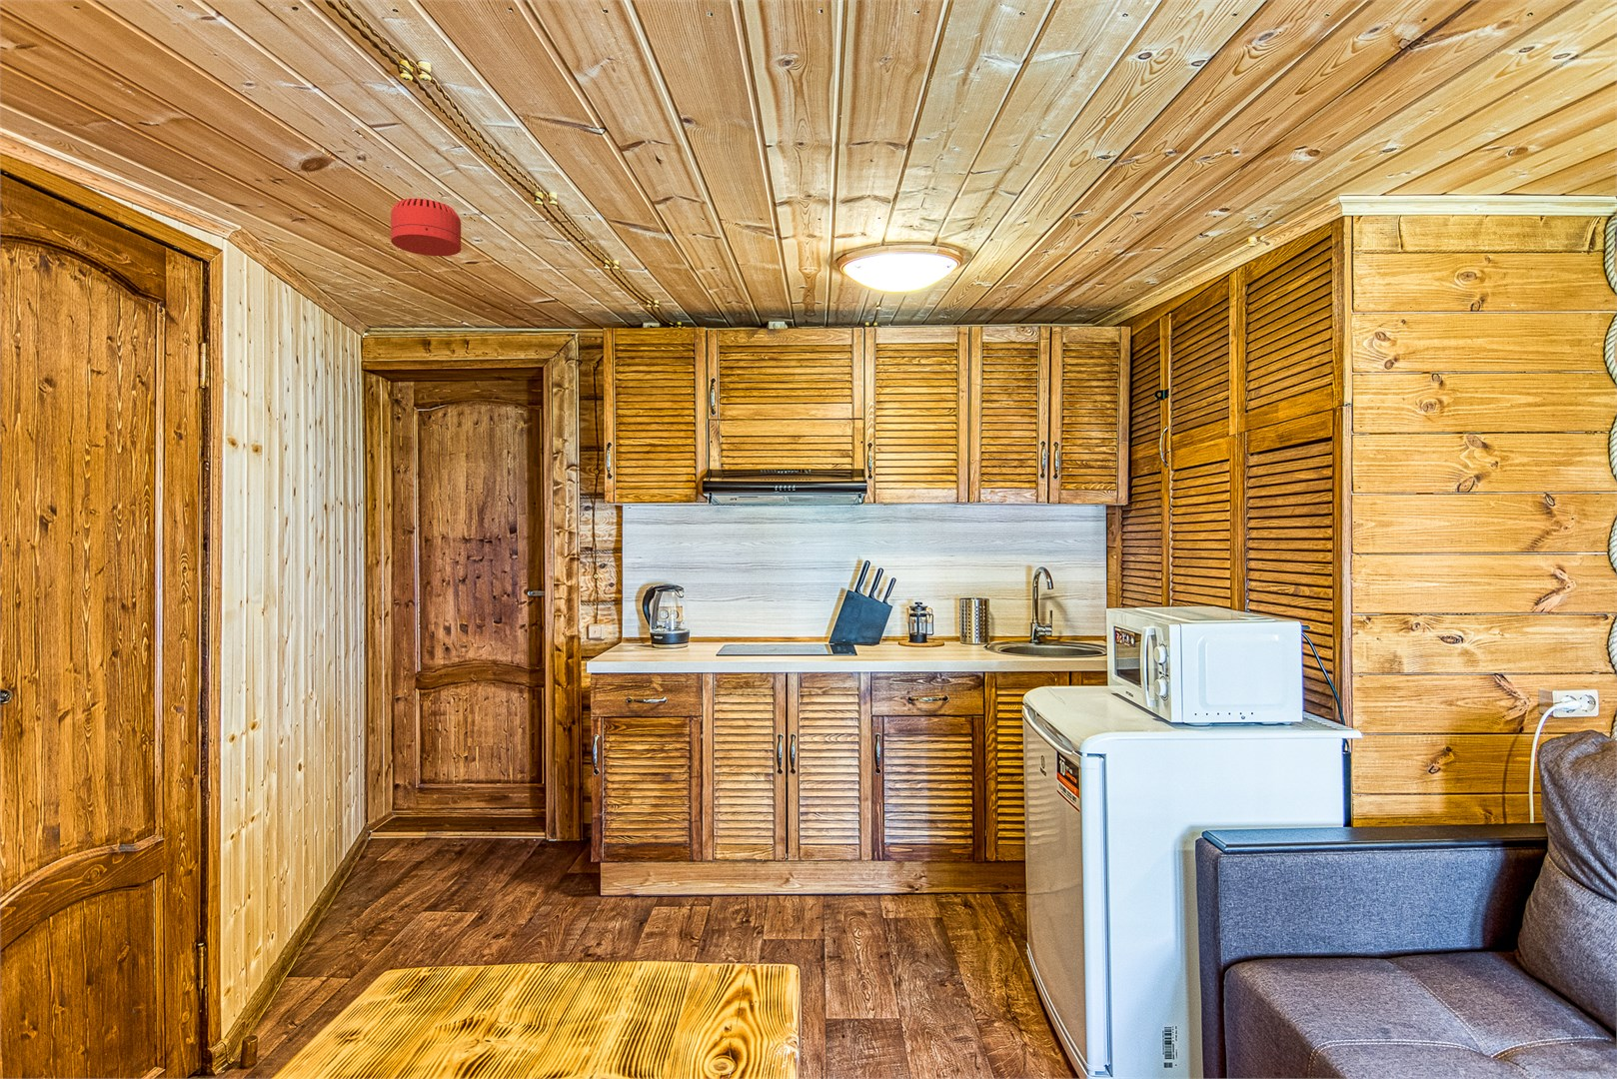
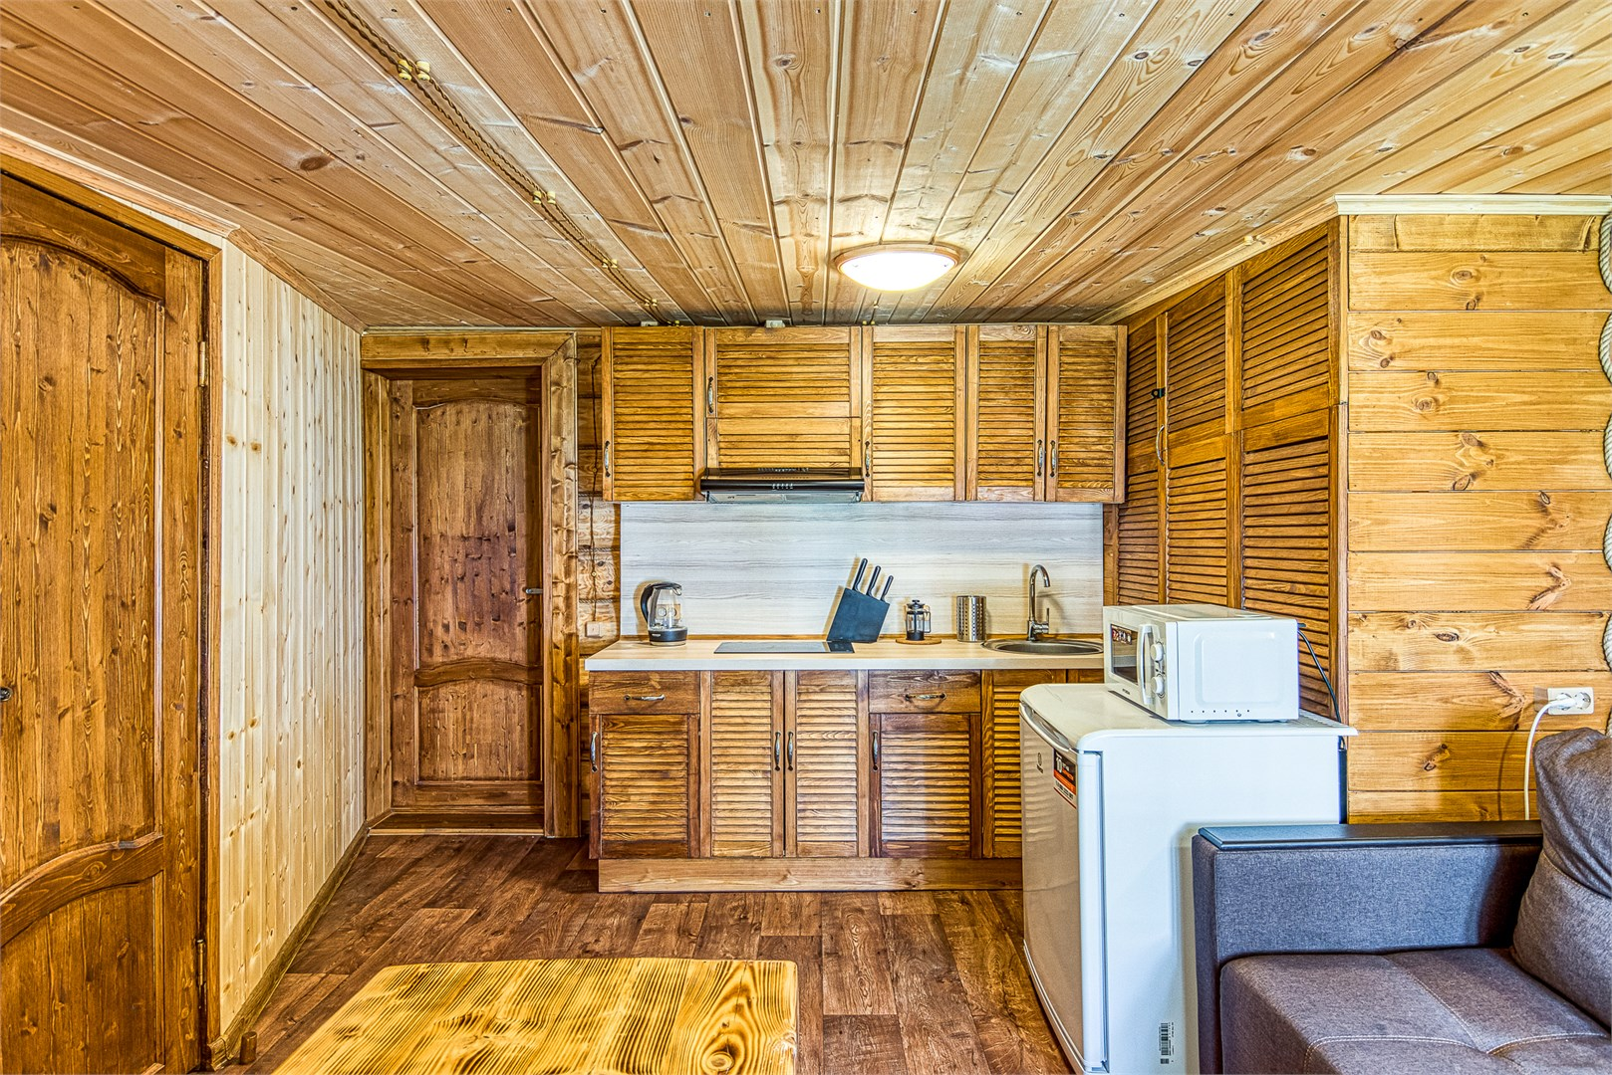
- smoke detector (426, 225)
